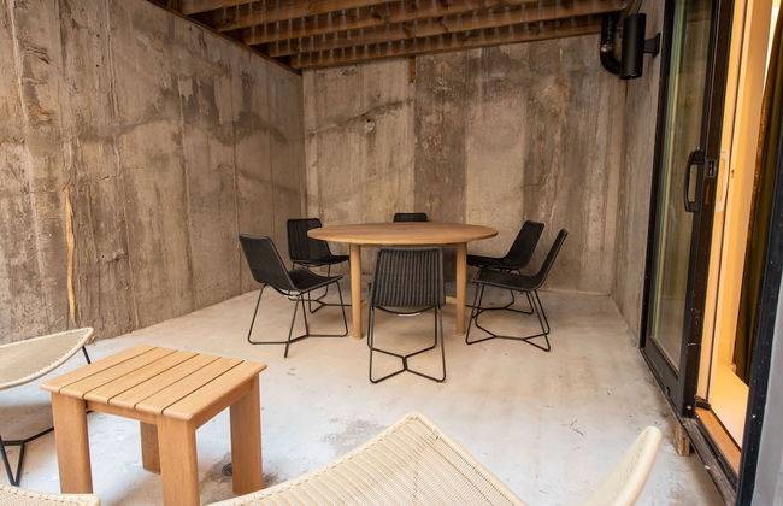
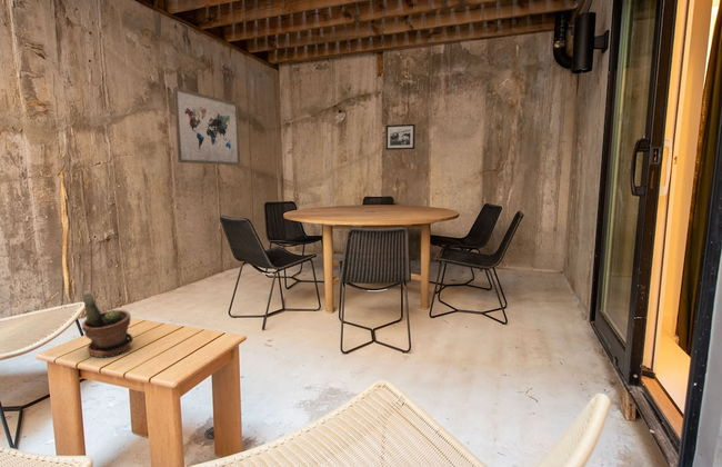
+ potted plant (107, 320)
+ wall art (210, 130)
+ picture frame (400, 137)
